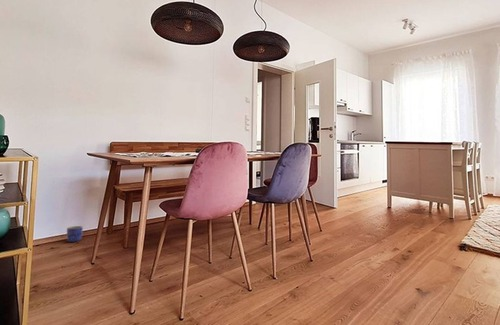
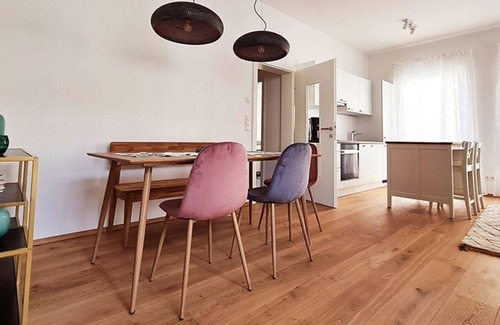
- planter (74, 234)
